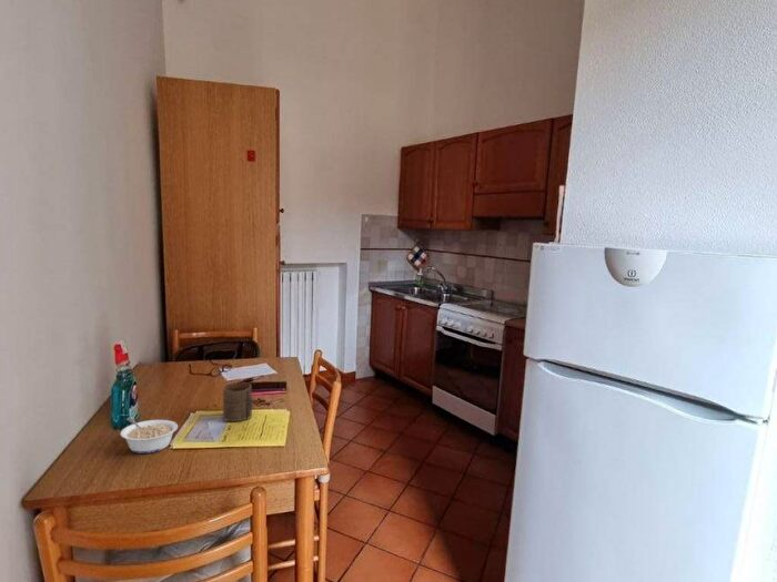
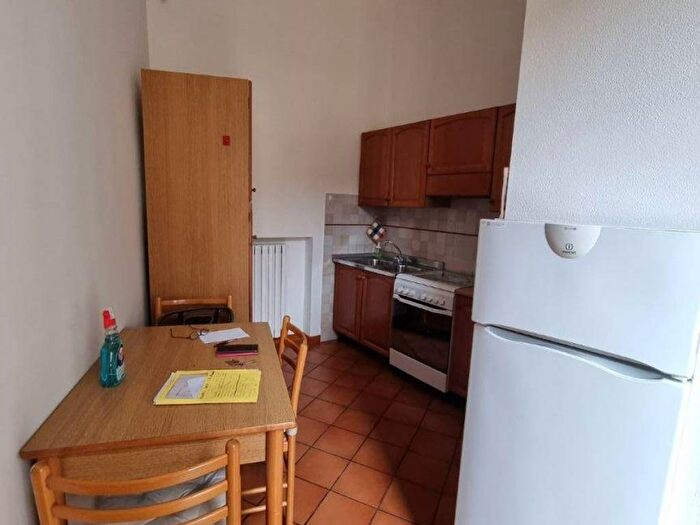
- cup (238, 401)
- legume (148, 436)
